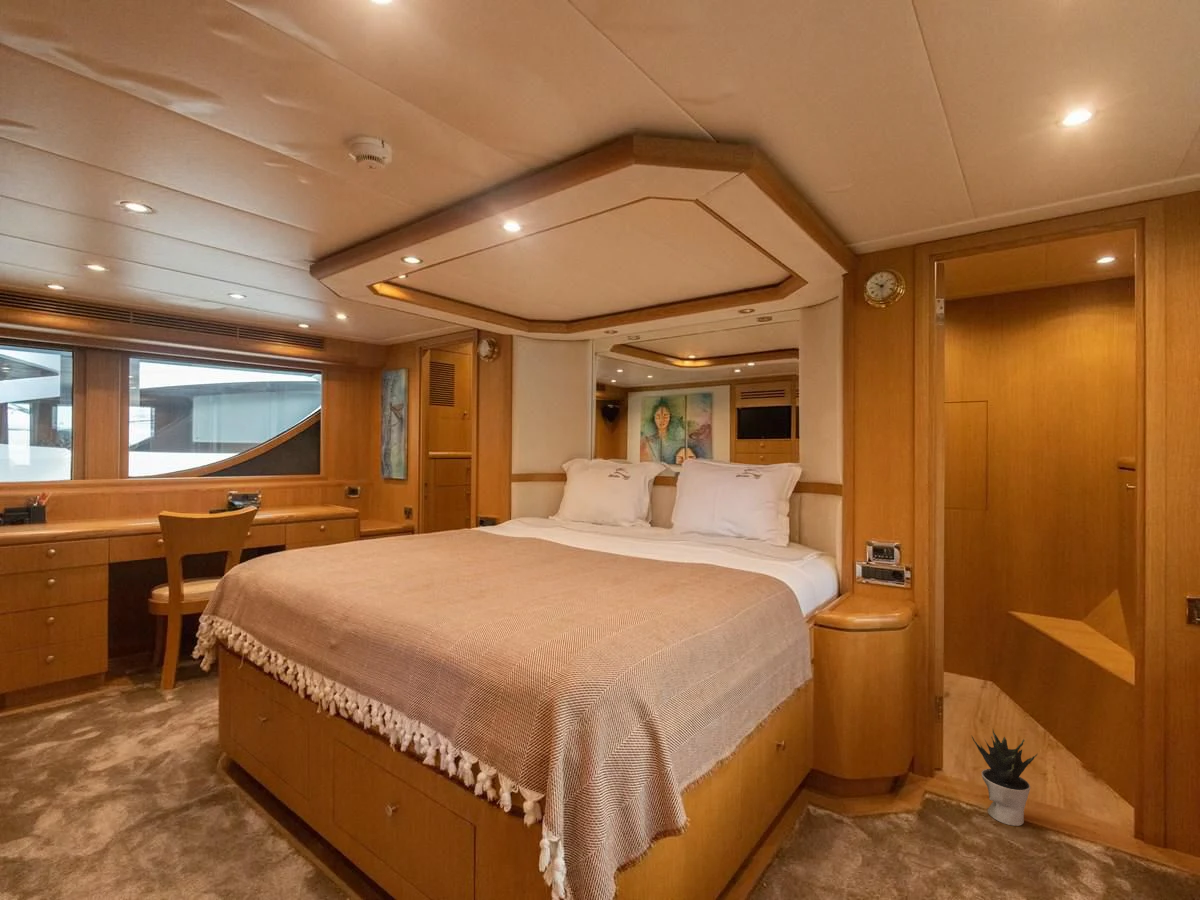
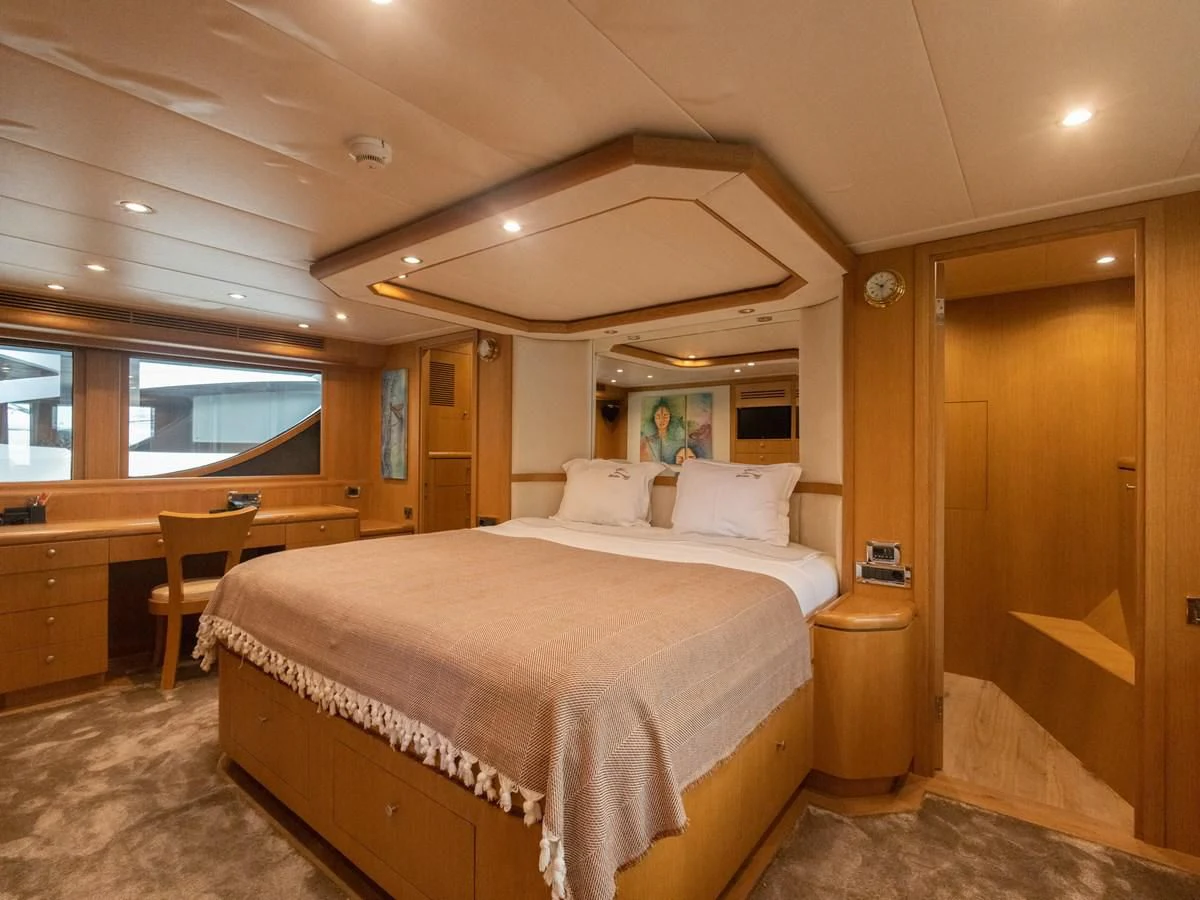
- potted plant (1002, 774)
